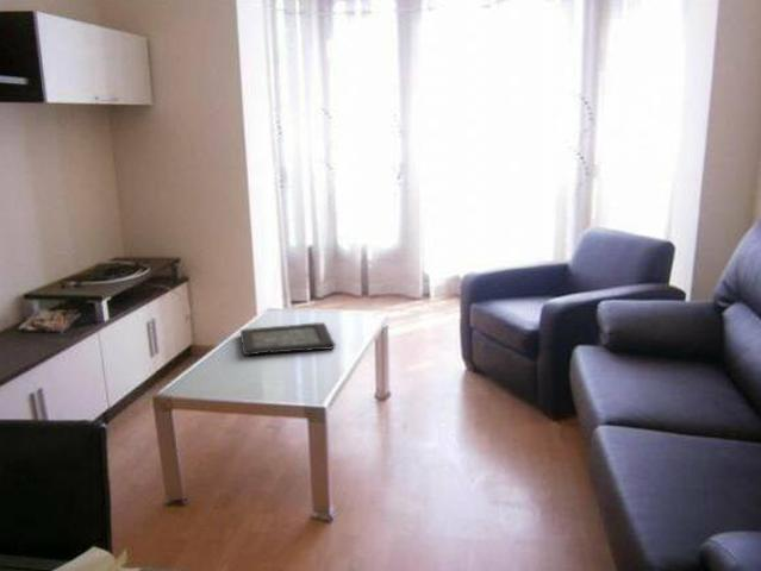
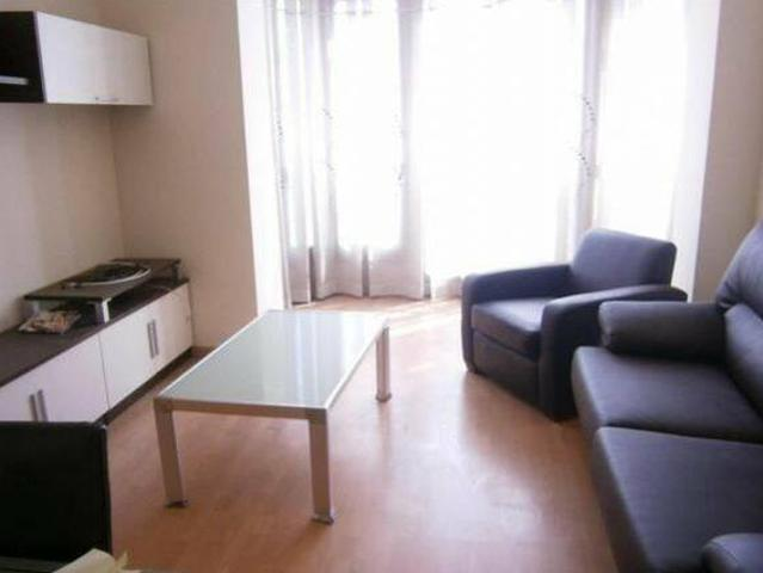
- decorative tray (286, 338)
